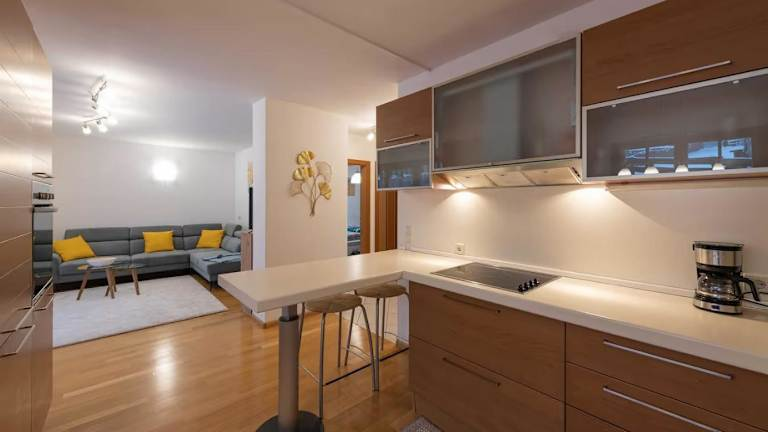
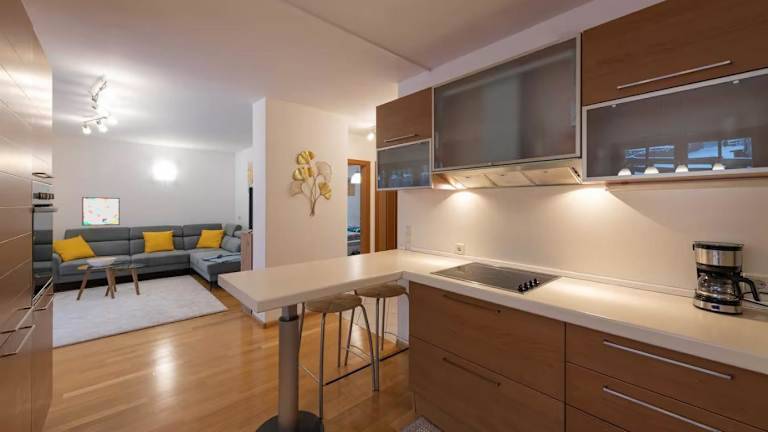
+ wall art (101, 211)
